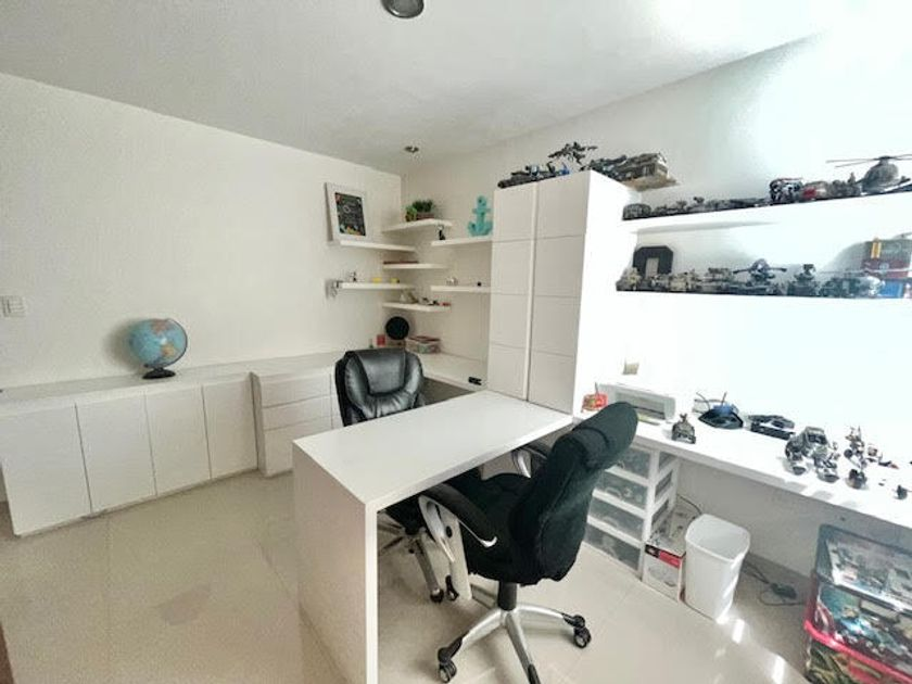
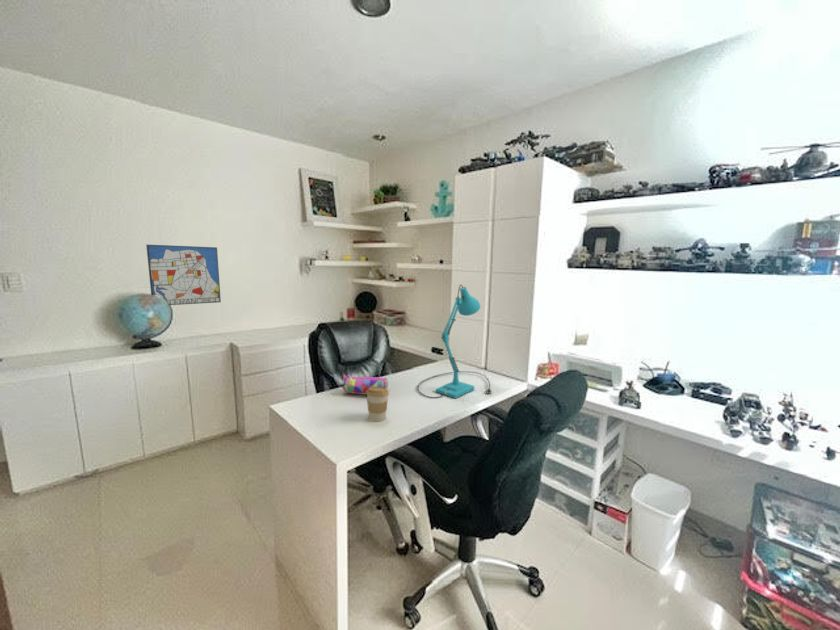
+ desk lamp (449, 333)
+ wall art (186, 275)
+ coffee cup (377, 402)
+ pencil case (365, 385)
